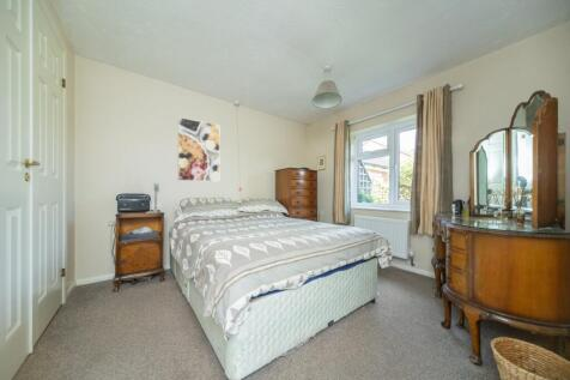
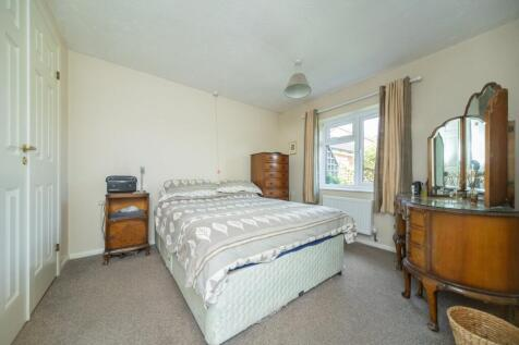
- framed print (199, 151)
